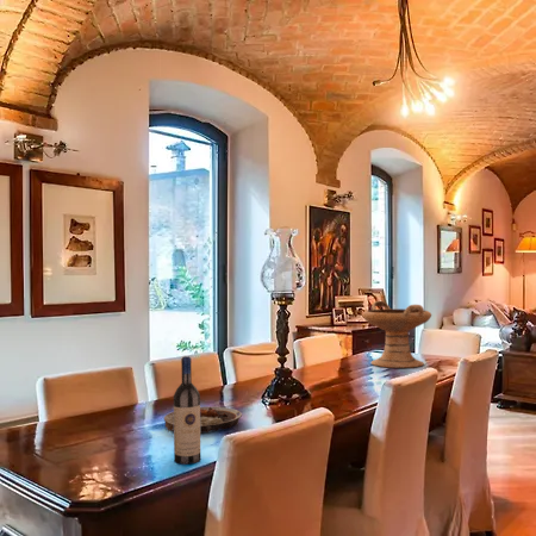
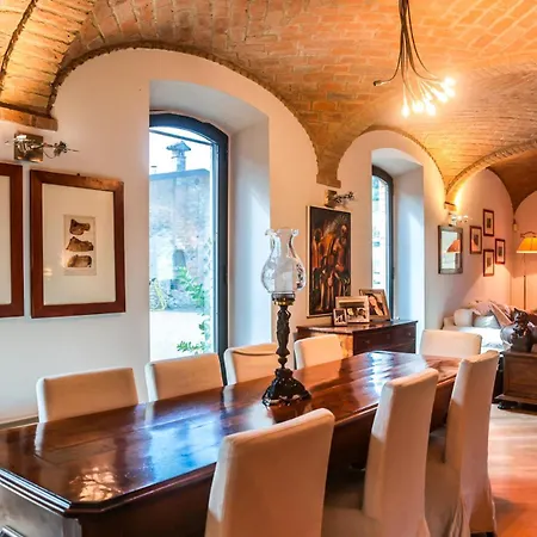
- plate (202, 416)
- wine bottle (186, 407)
- decorative bowl (397, 332)
